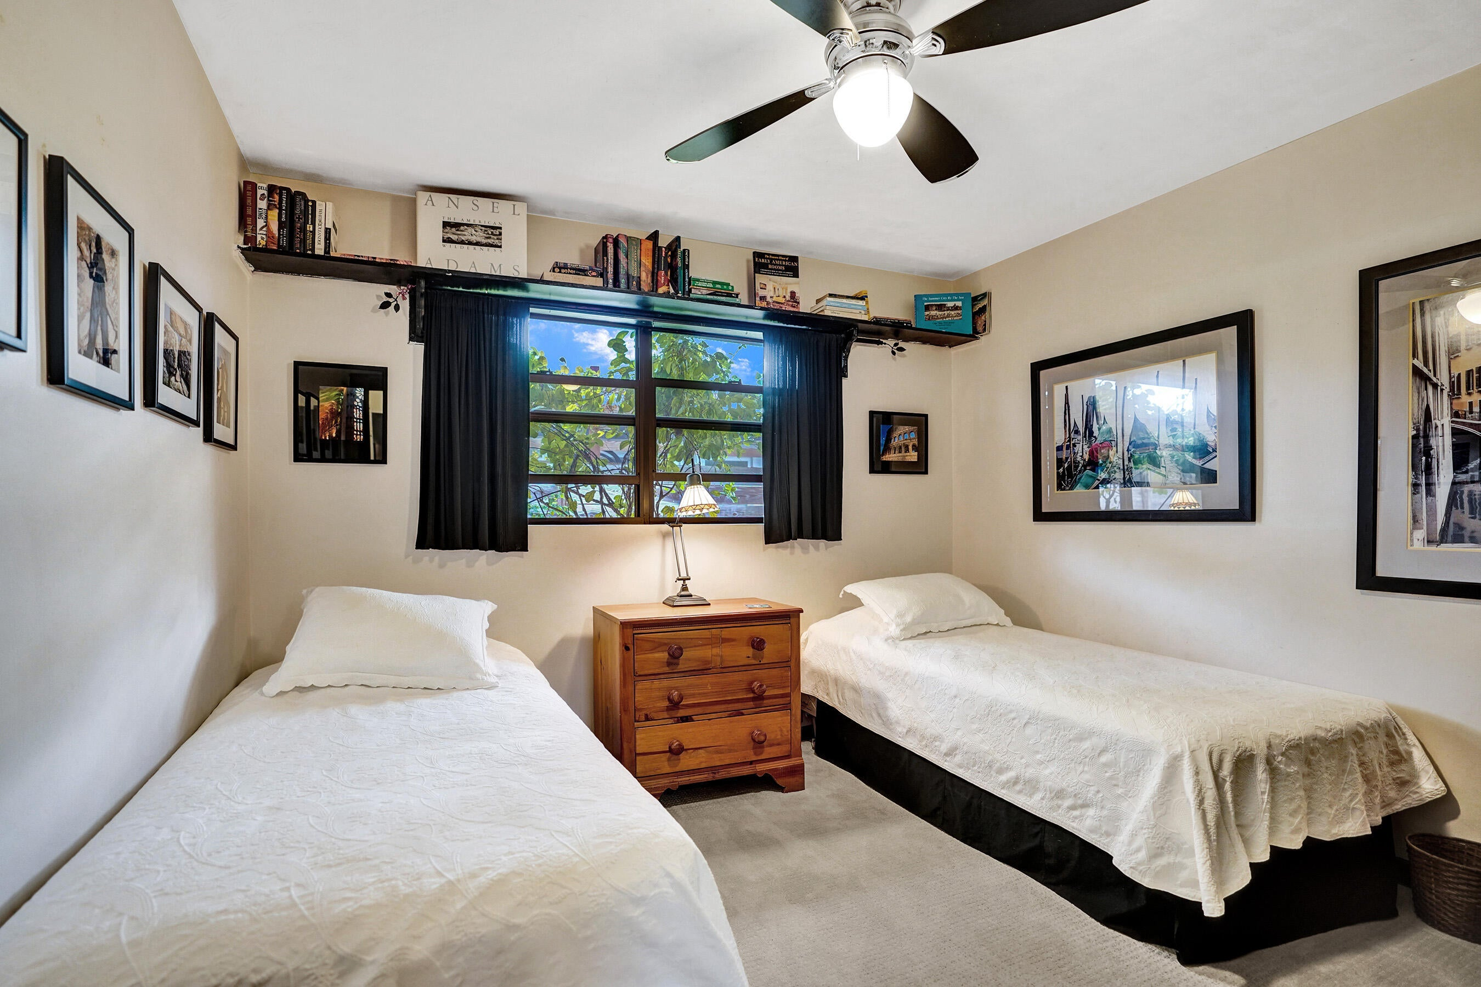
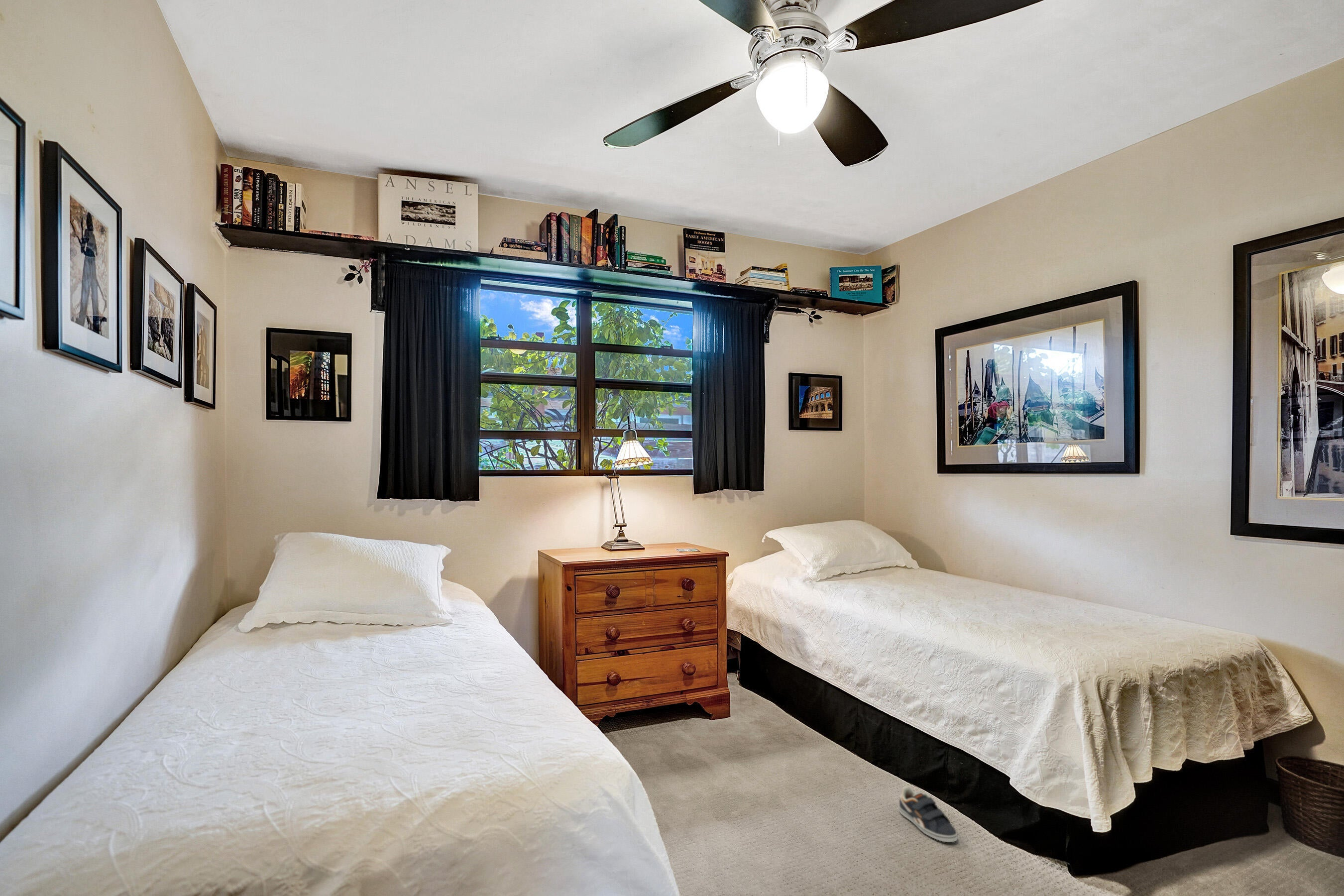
+ sneaker (925, 812)
